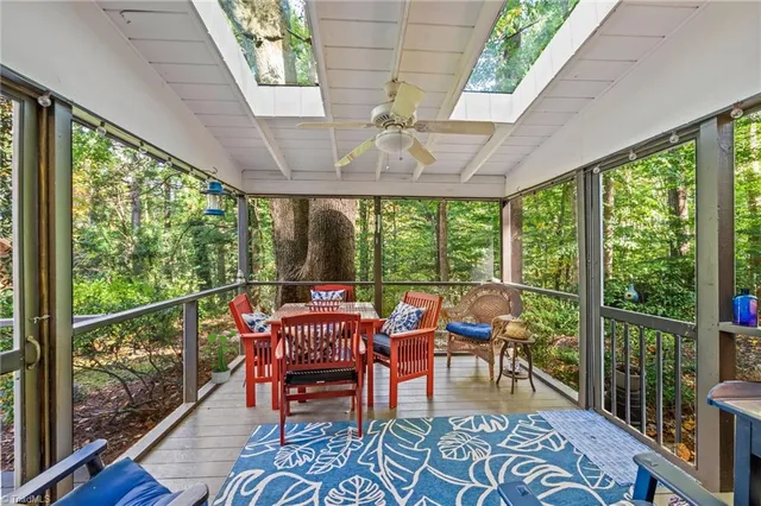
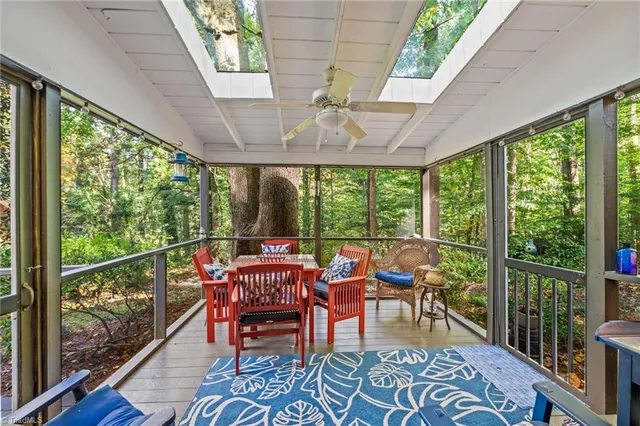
- potted plant (221, 355)
